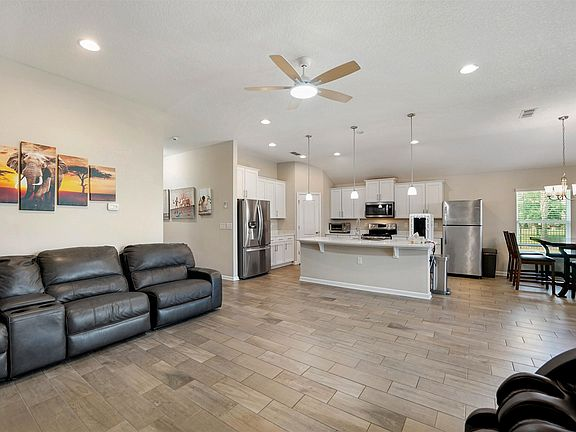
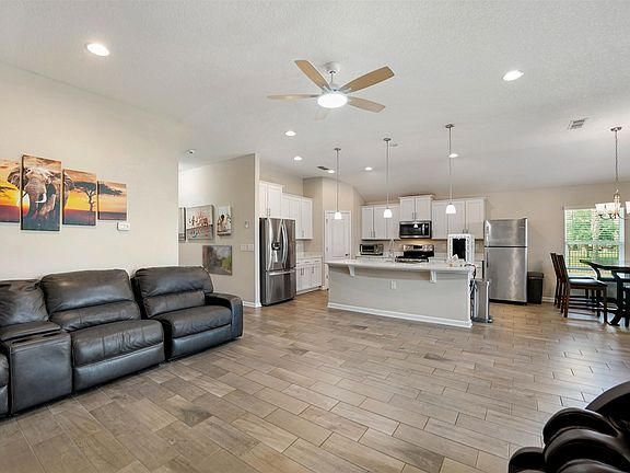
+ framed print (217, 259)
